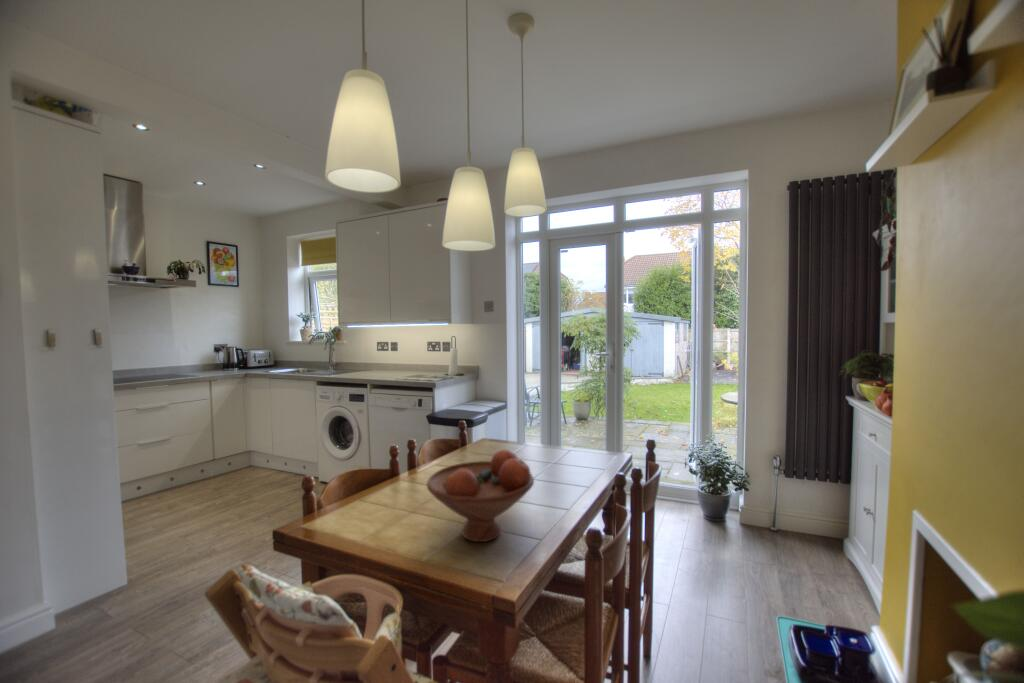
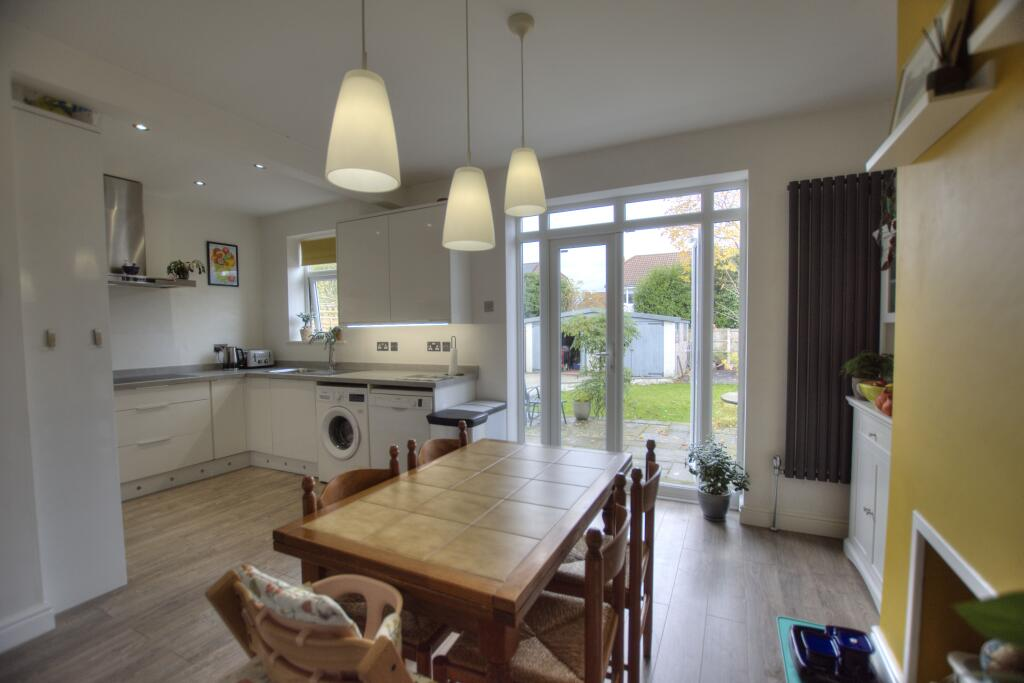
- fruit bowl (481, 494)
